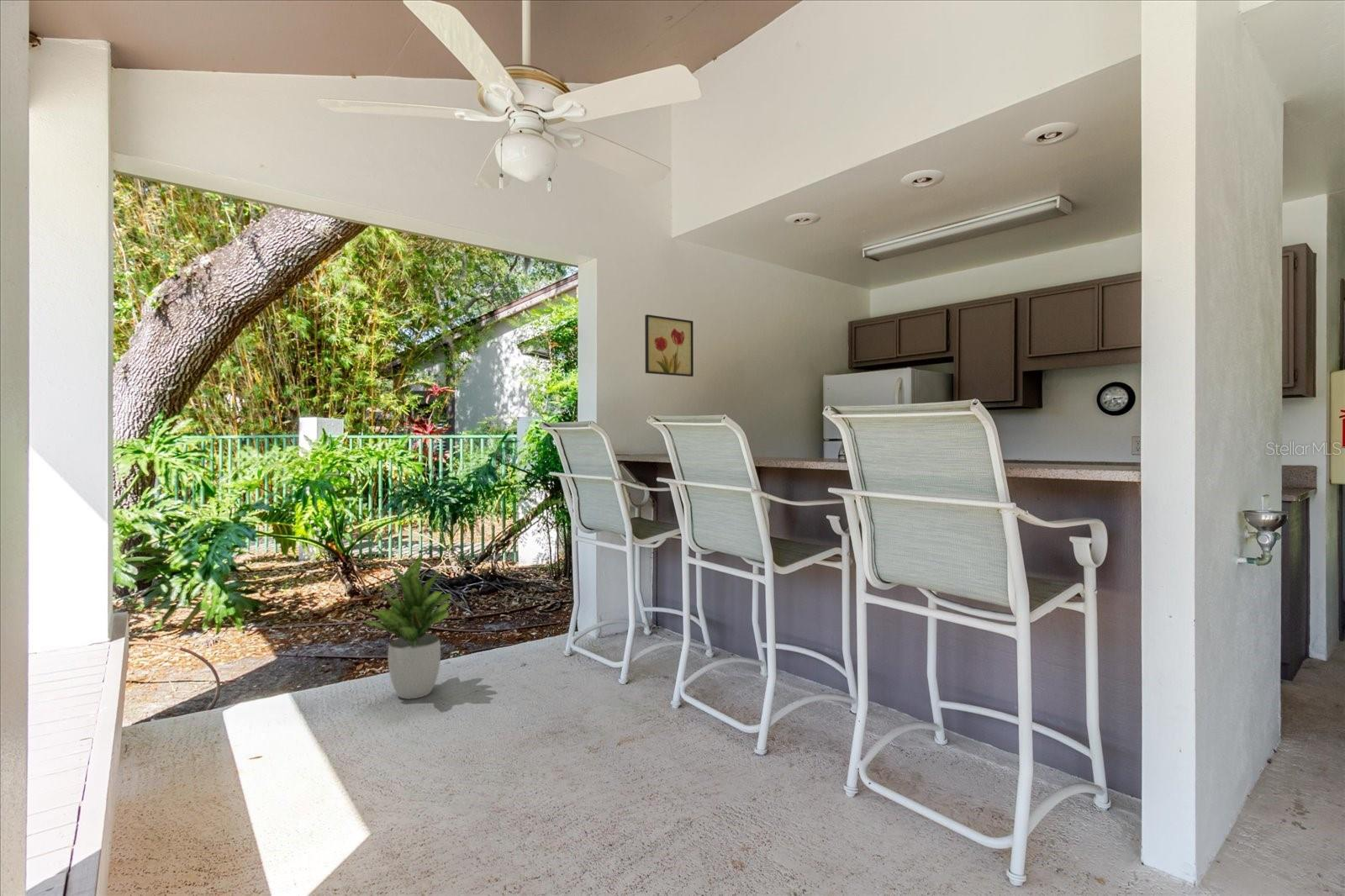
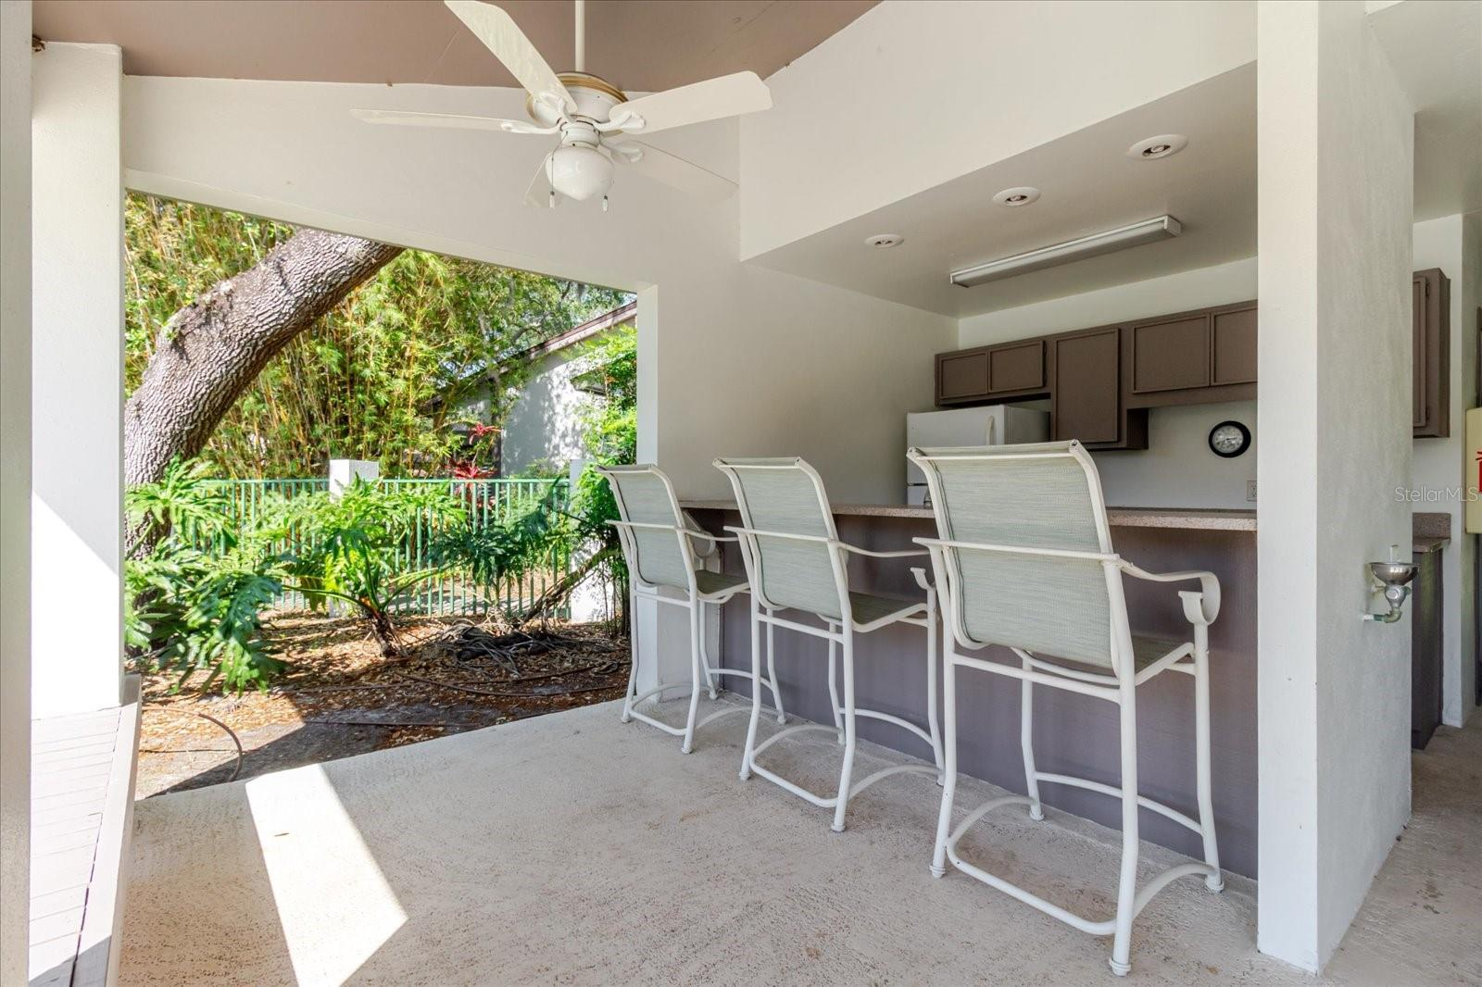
- wall art (668, 346)
- potted plant (413, 625)
